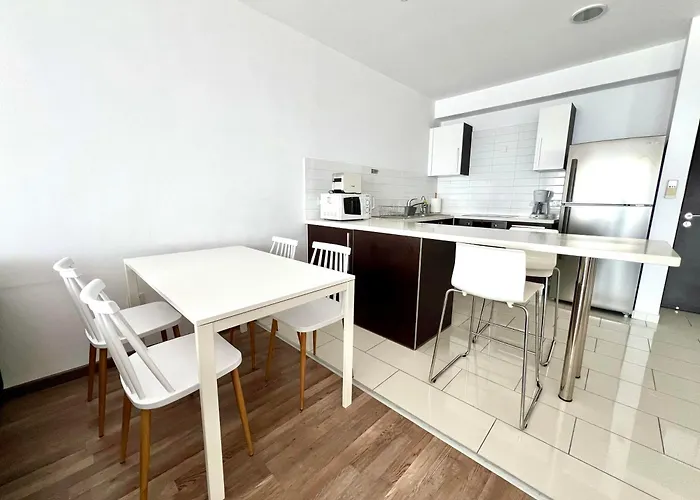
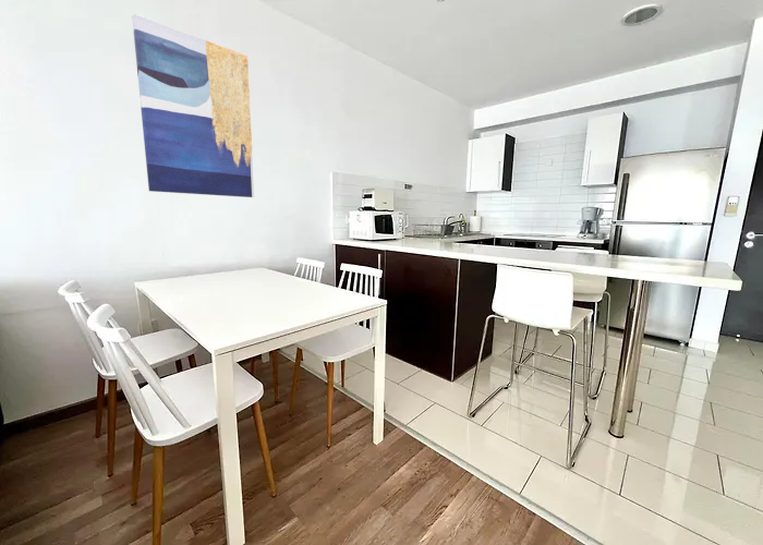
+ wall art (201, 119)
